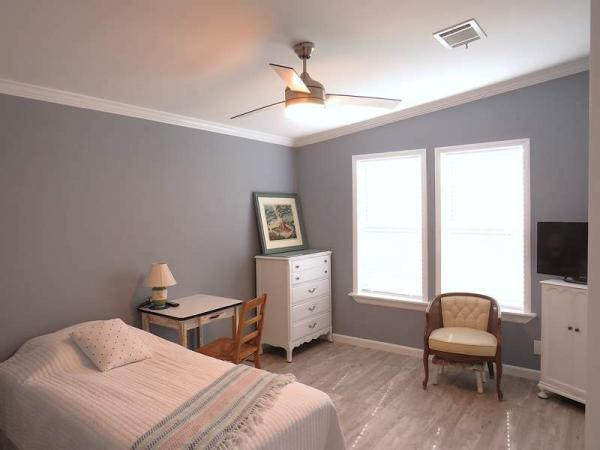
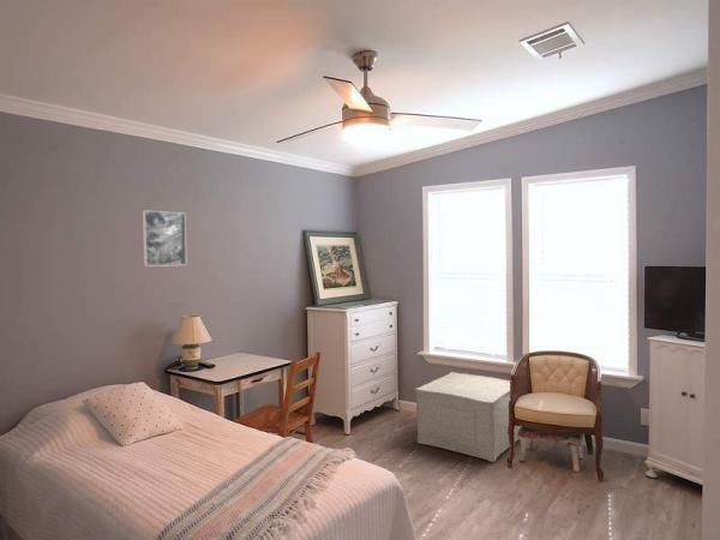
+ ottoman (470, 410)
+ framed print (164, 239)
